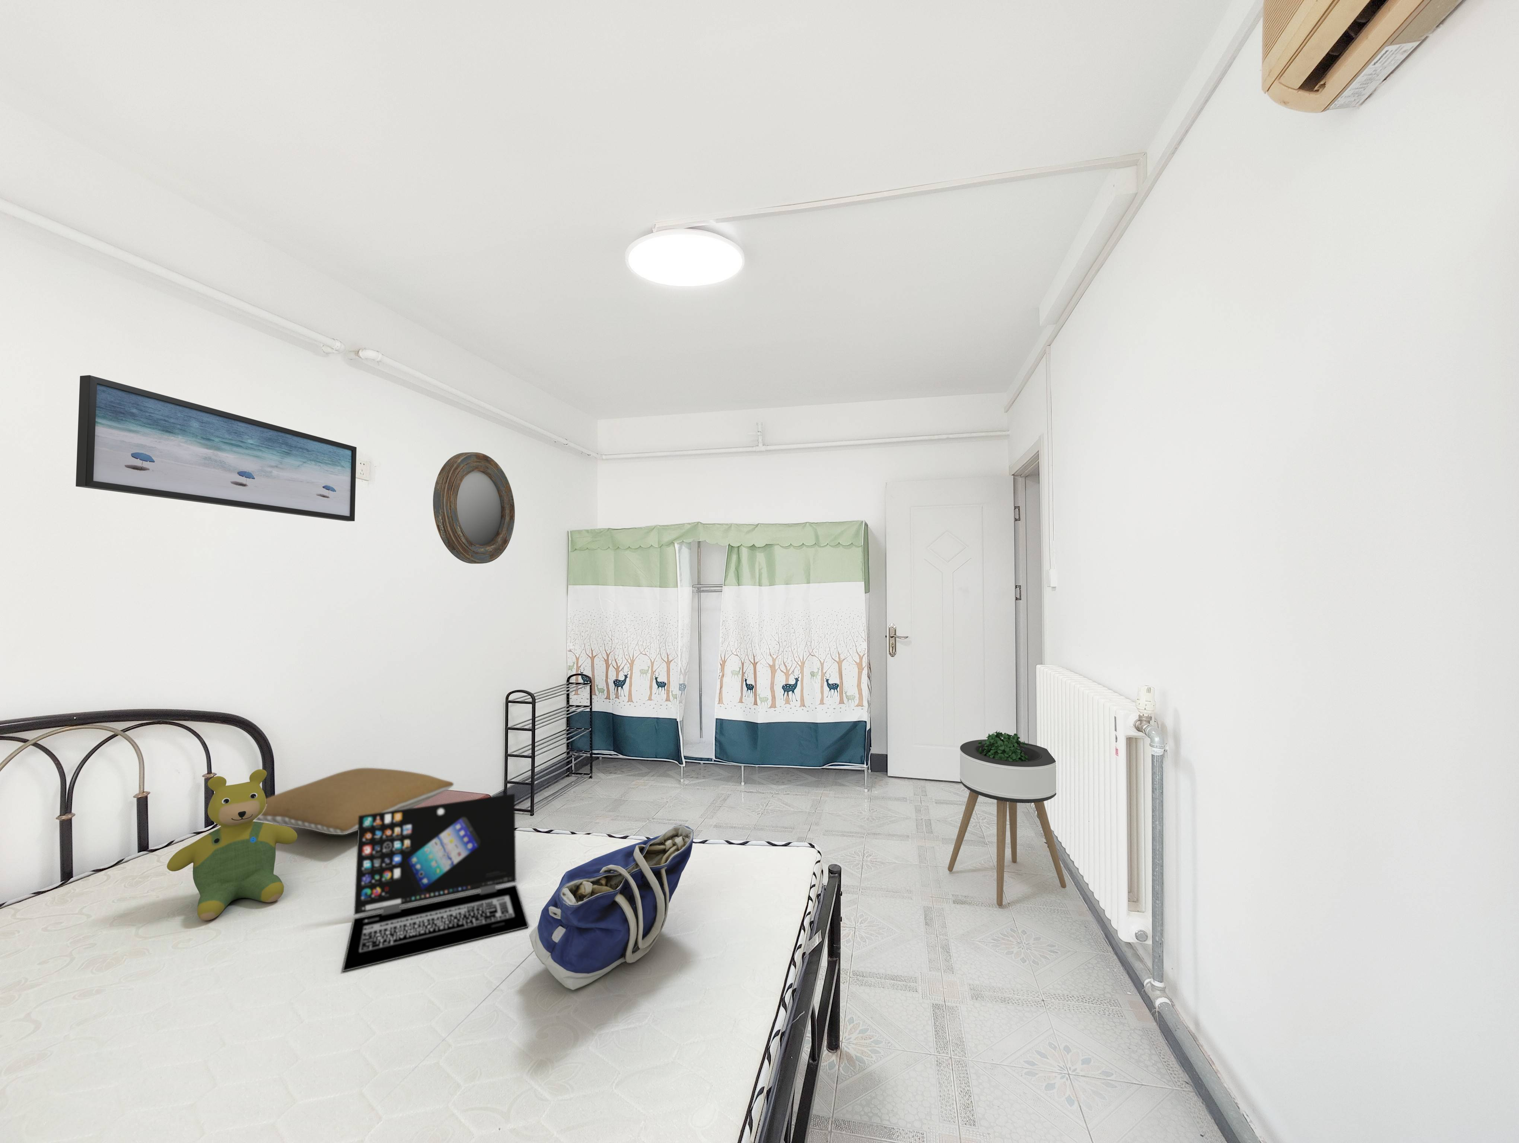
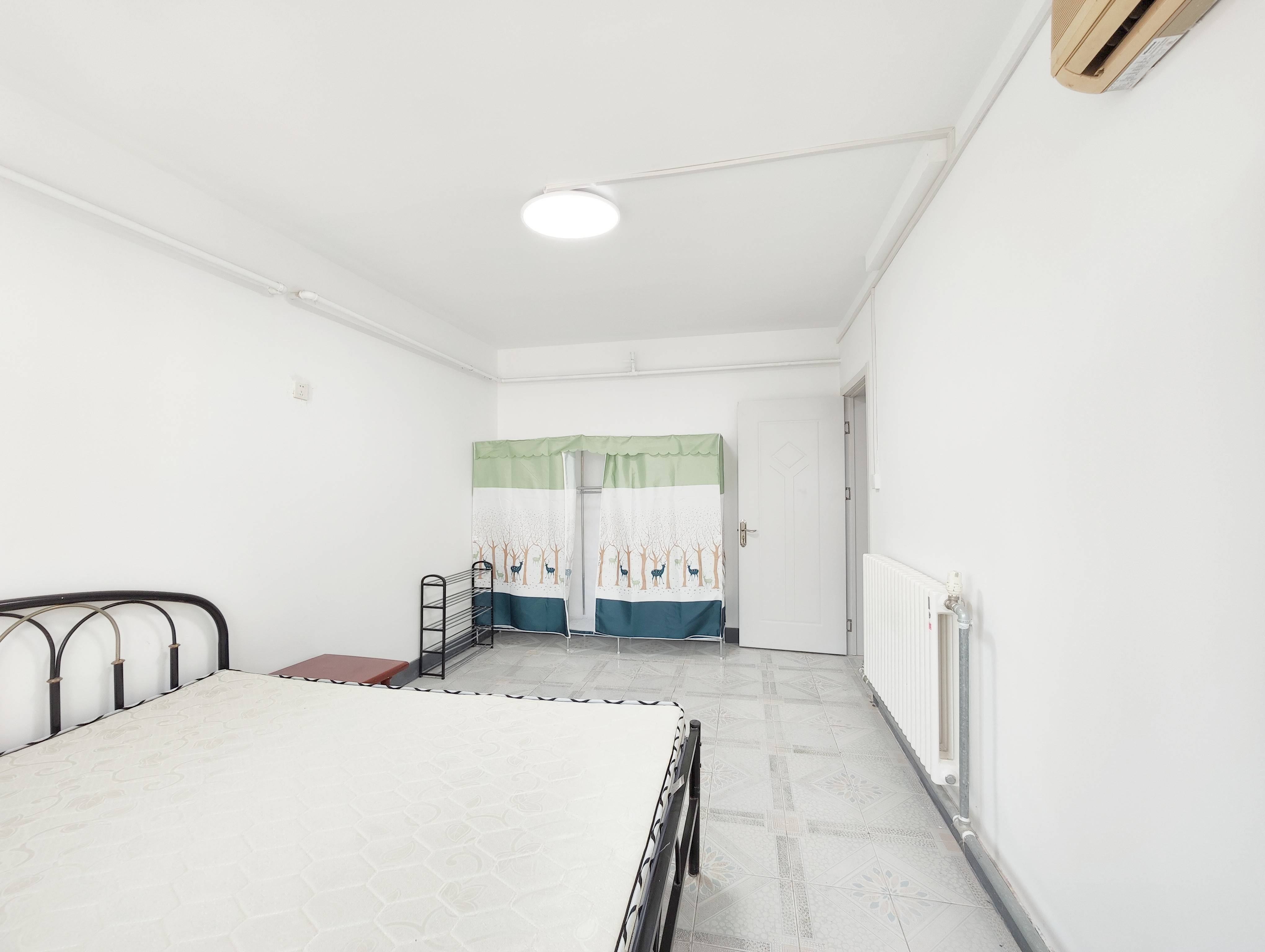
- teddy bear (239, 838)
- home mirror (478, 508)
- wall art (244, 462)
- tote bag (612, 900)
- pillow (349, 801)
- plant stand (1006, 807)
- laptop (441, 870)
